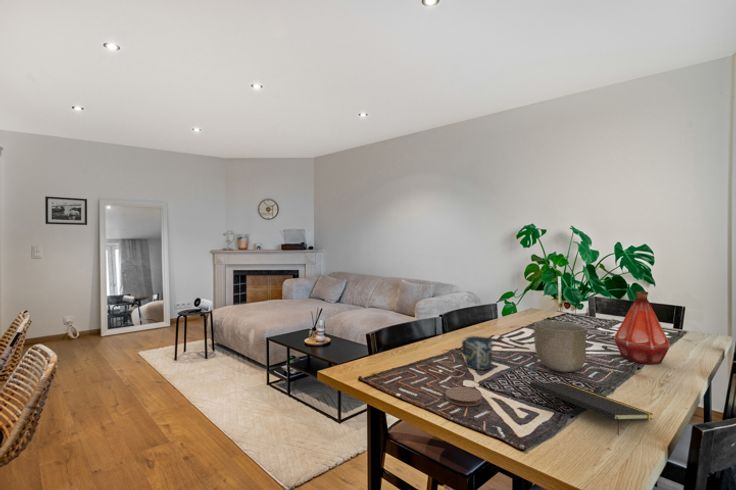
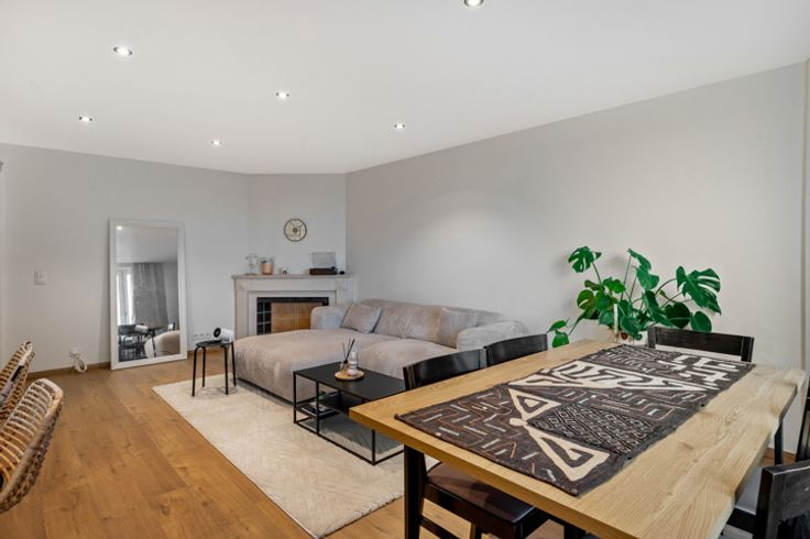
- bottle (641, 325)
- notepad (587, 399)
- bowl (559, 346)
- coaster (463, 396)
- cup (475, 351)
- picture frame (66, 211)
